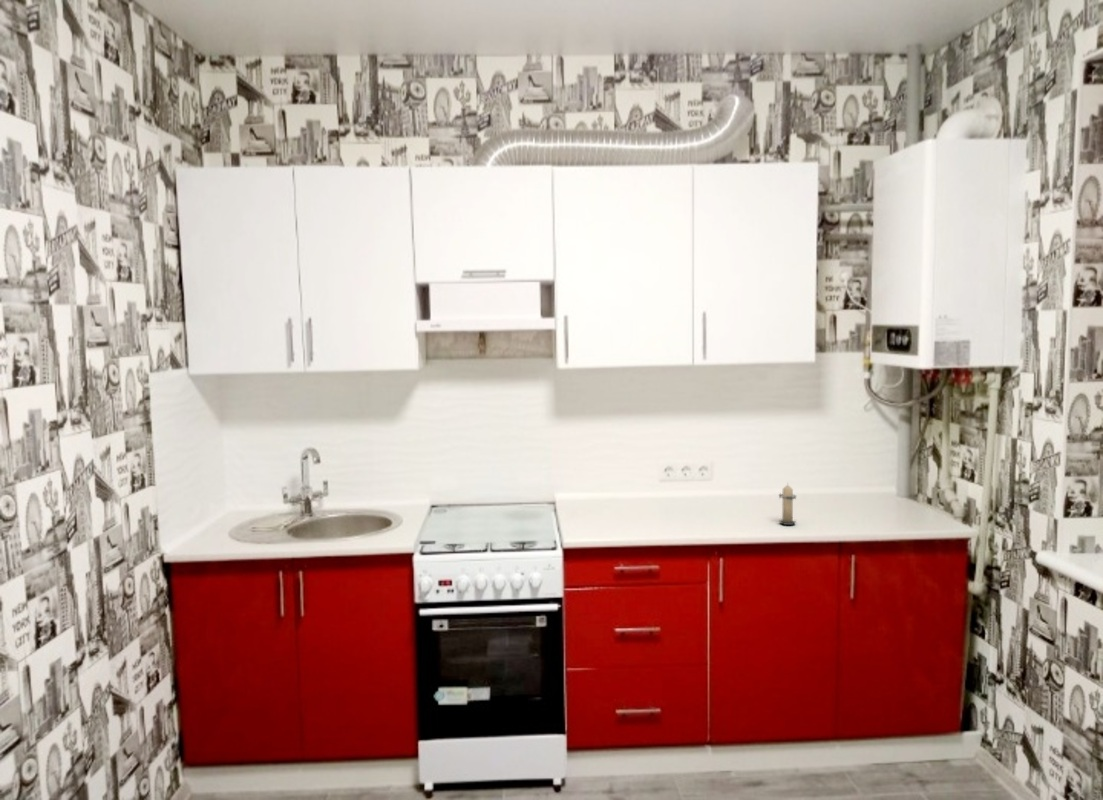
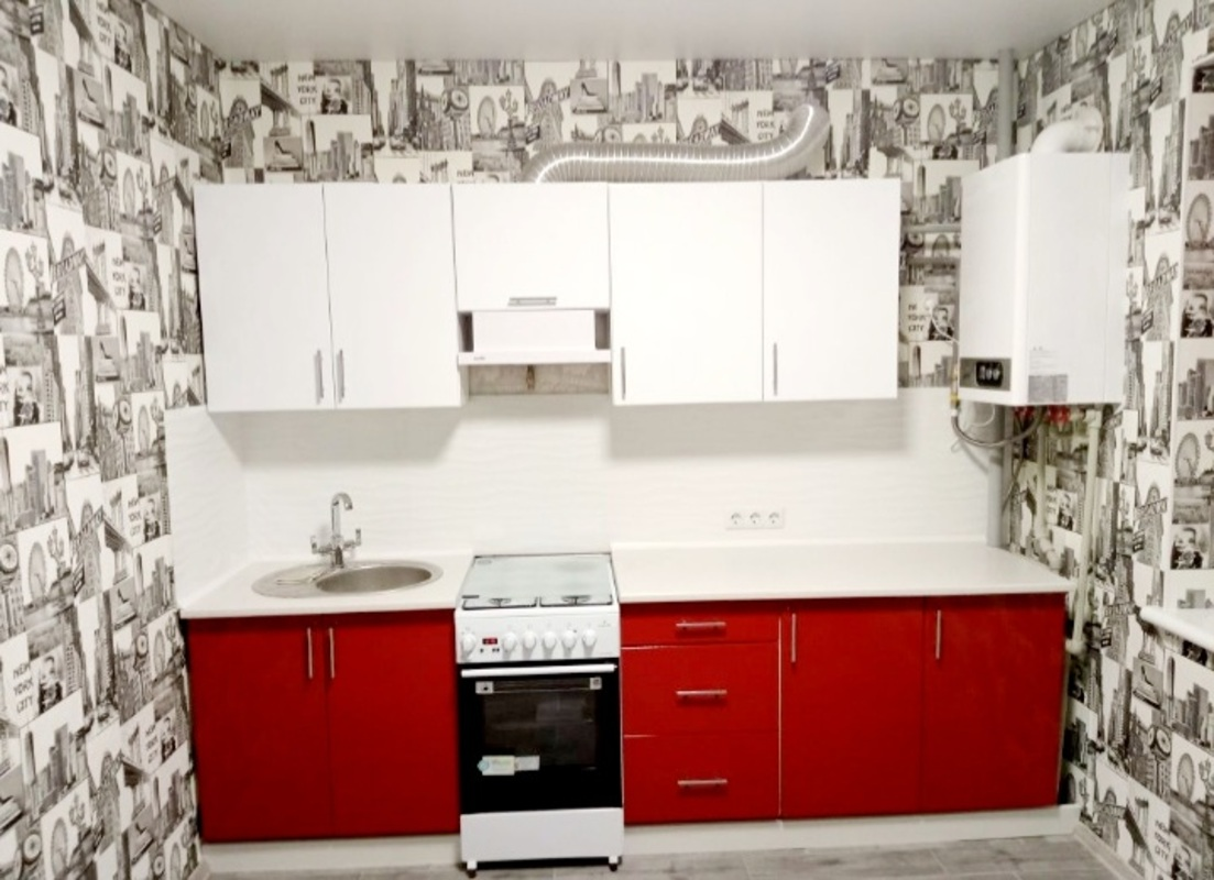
- candle (787, 503)
